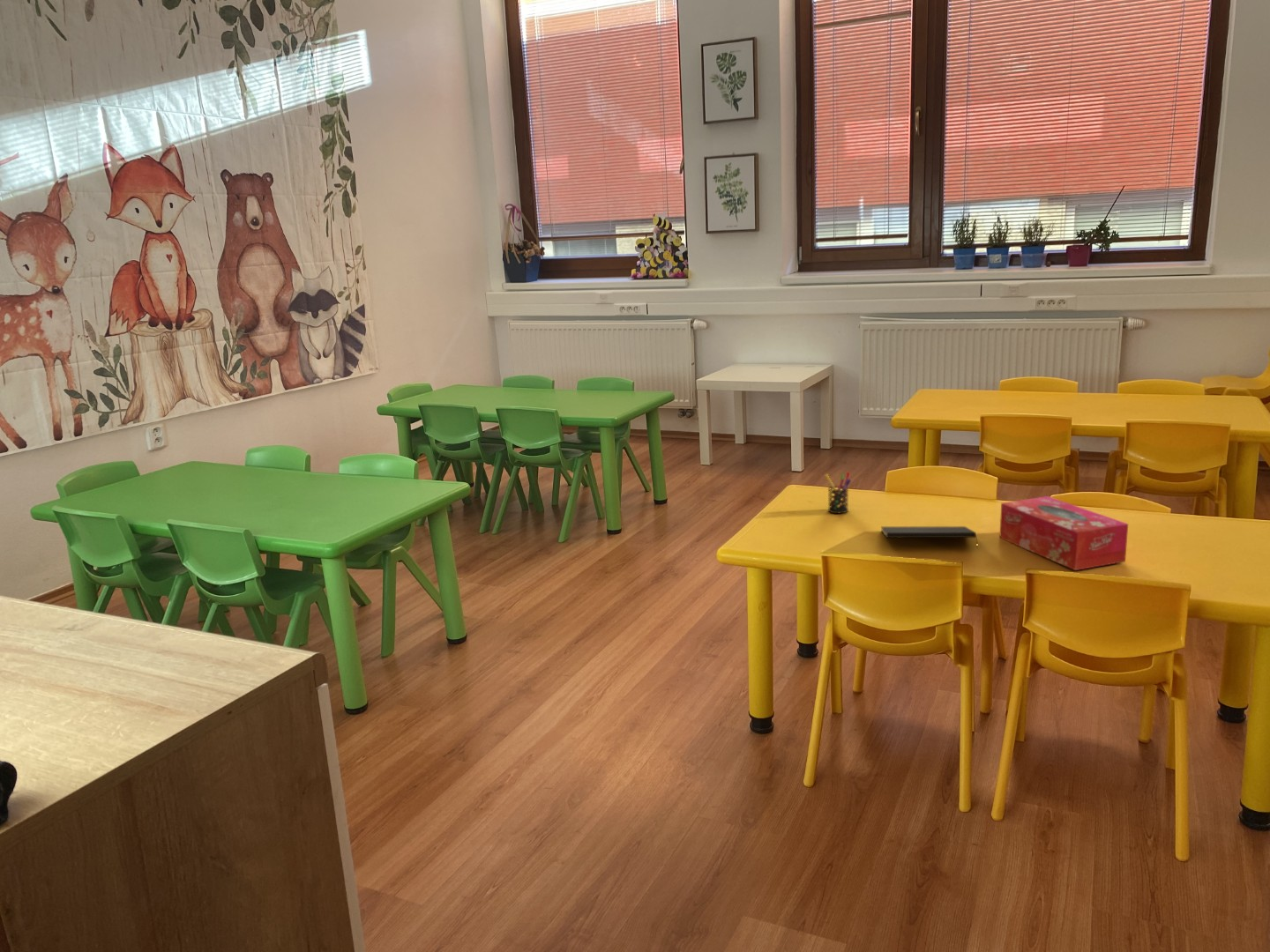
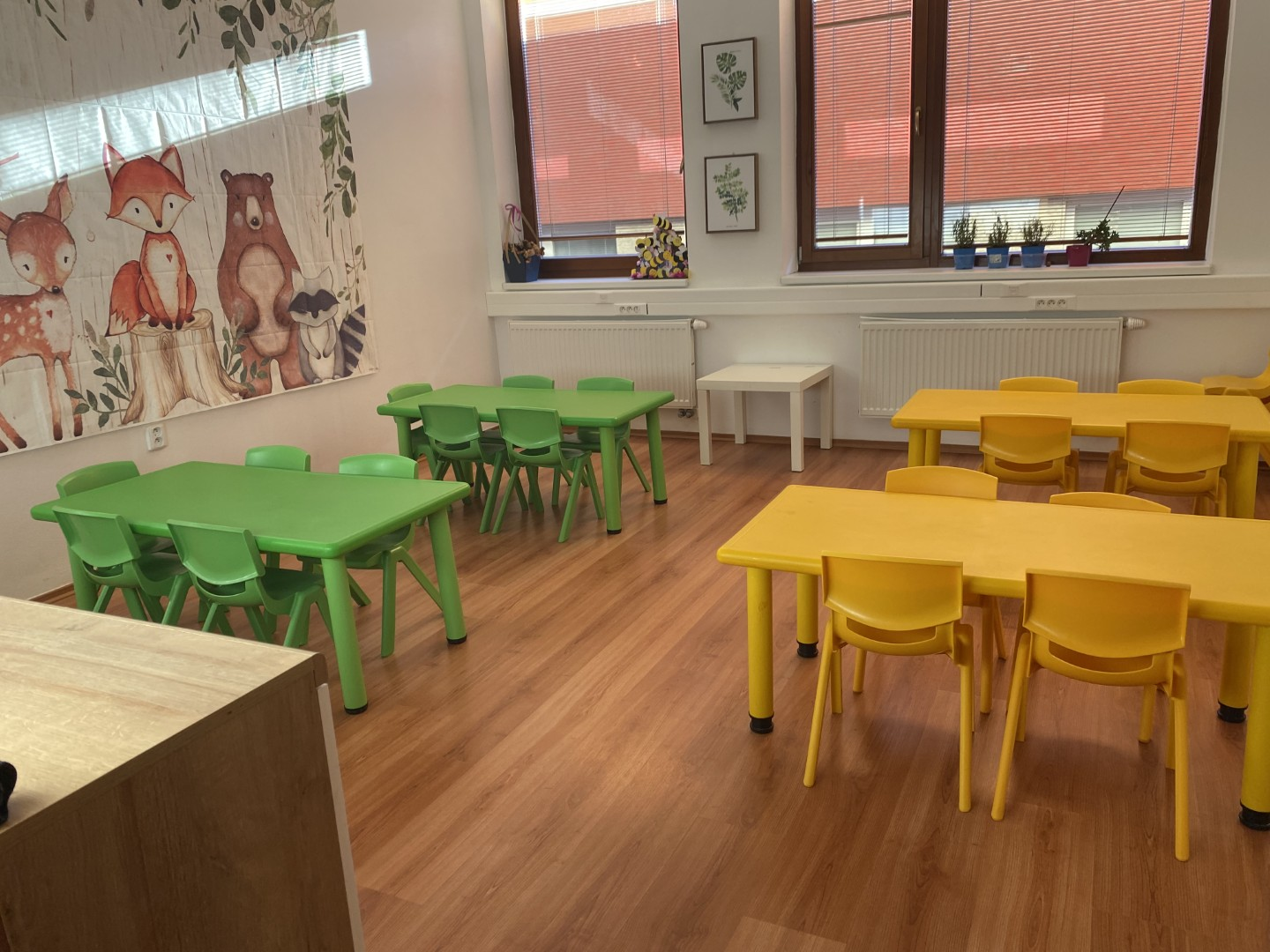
- tissue box (1060, 531)
- notepad (926, 532)
- pen holder (840, 490)
